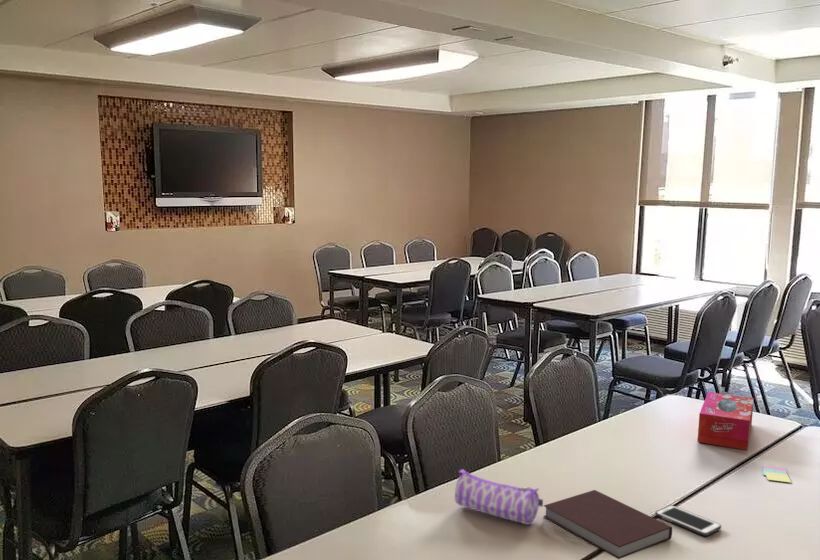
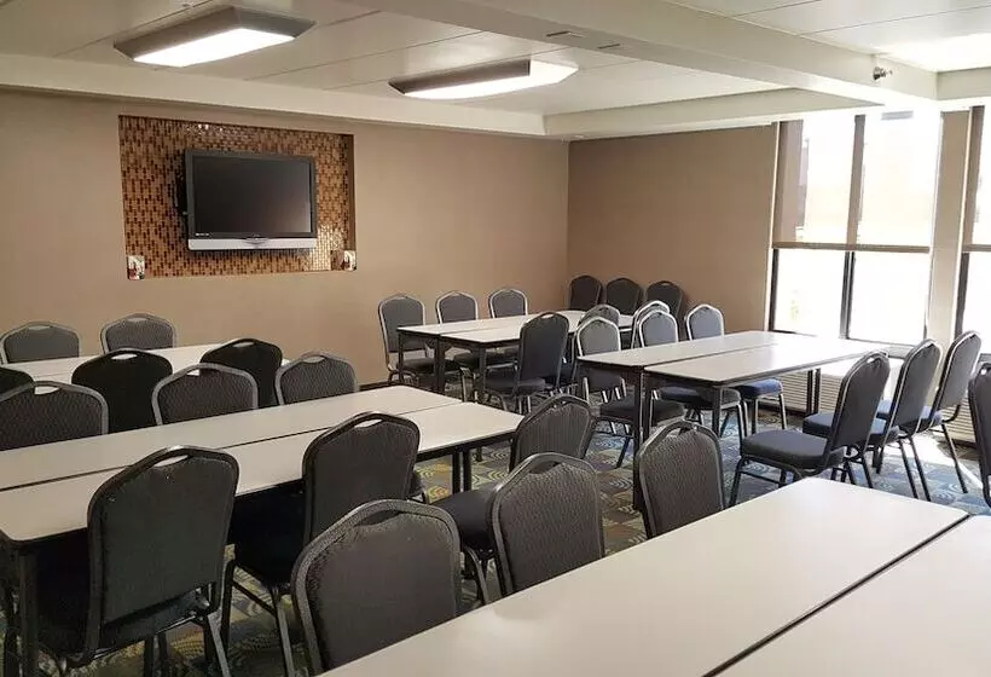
- tissue box (726, 419)
- notebook (605, 521)
- sticky notes (775, 473)
- cell phone (687, 520)
- pencil case (497, 497)
